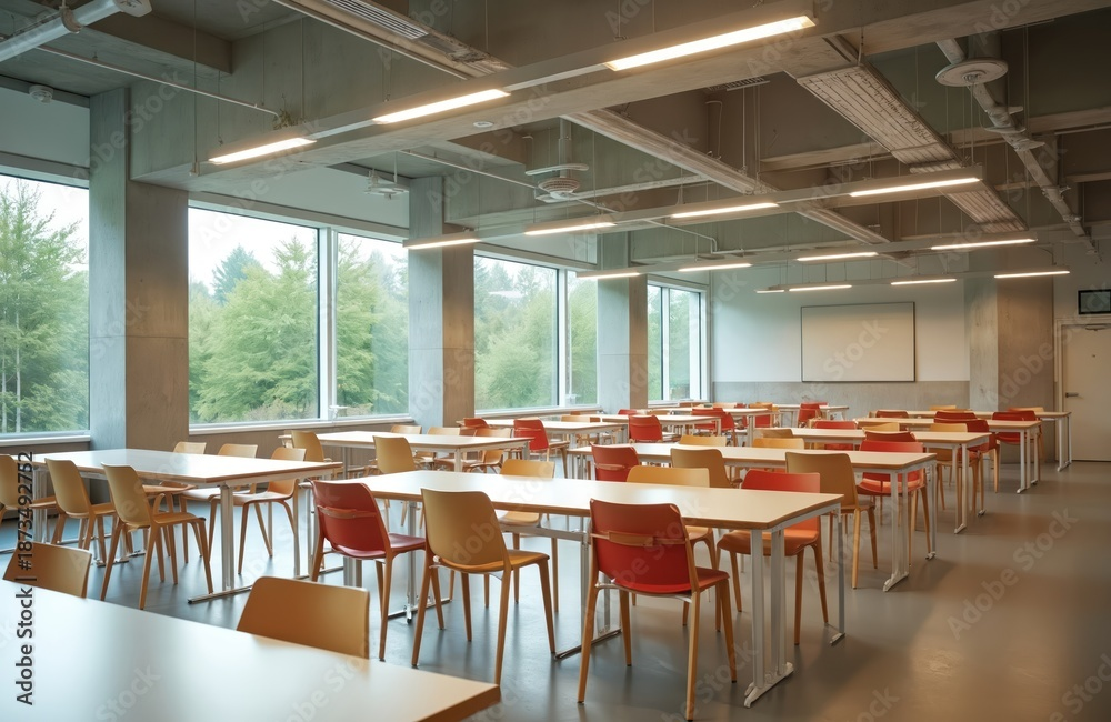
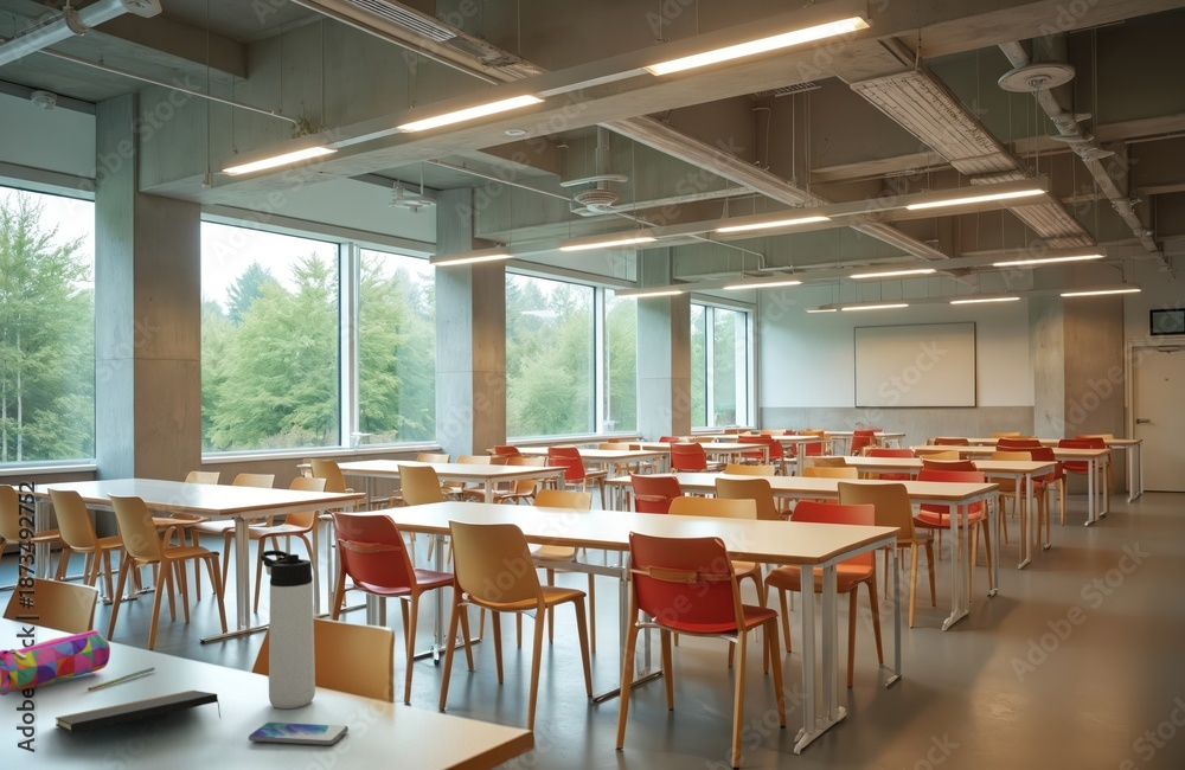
+ pencil case (50, 660)
+ pen (122, 678)
+ smartphone (299, 733)
+ notepad (136, 710)
+ thermos bottle (286, 627)
